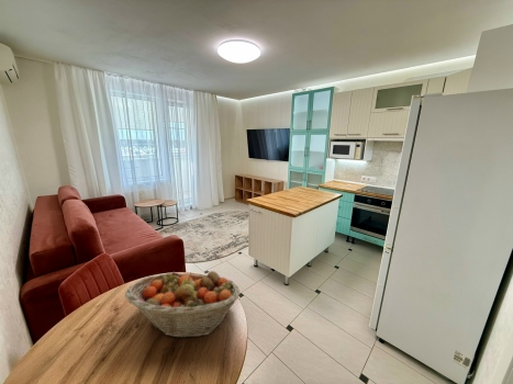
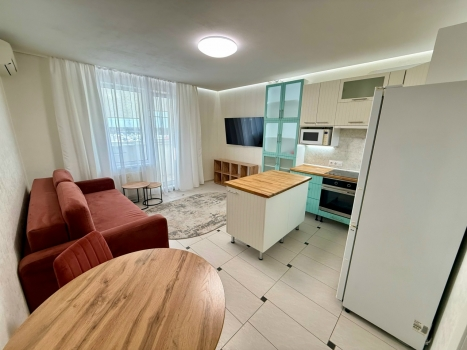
- fruit basket (186, 295)
